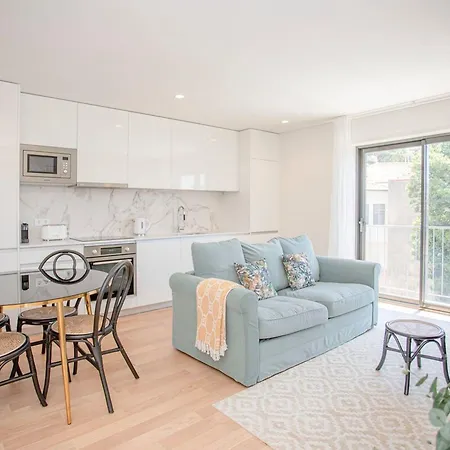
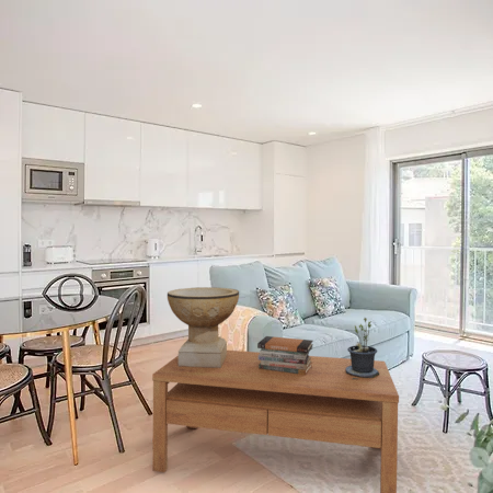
+ book stack (285, 354)
+ decorative bowl (203, 325)
+ potted plant (360, 344)
+ coffee table (274, 412)
